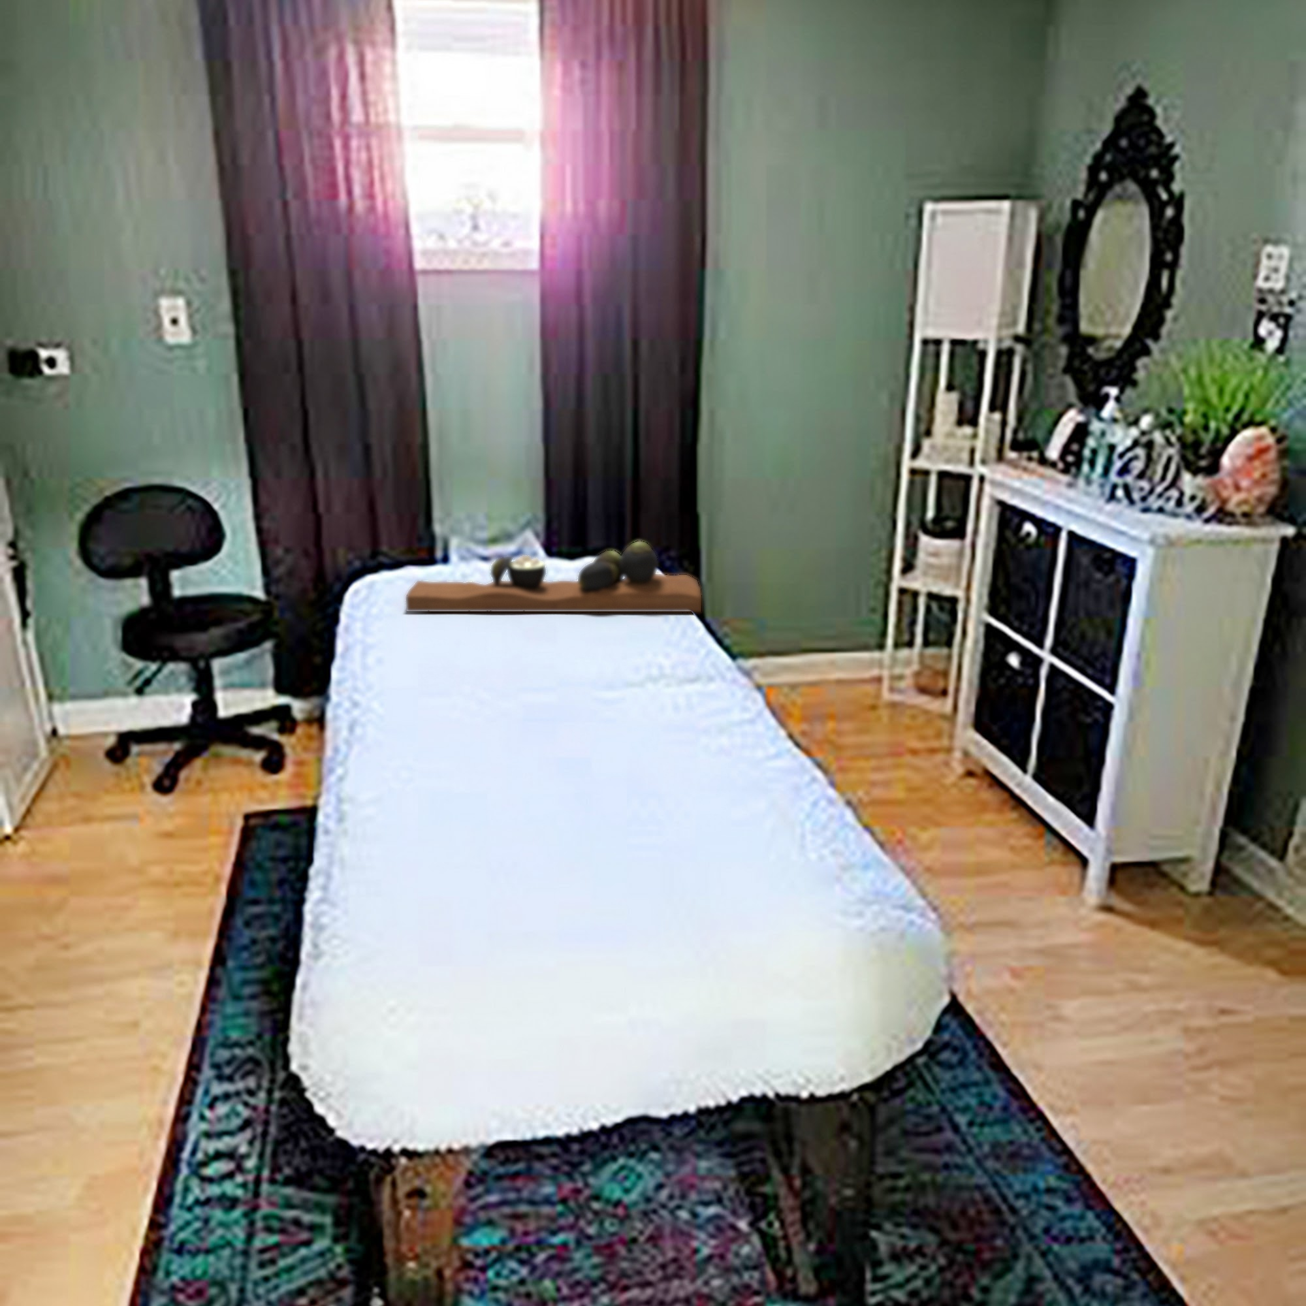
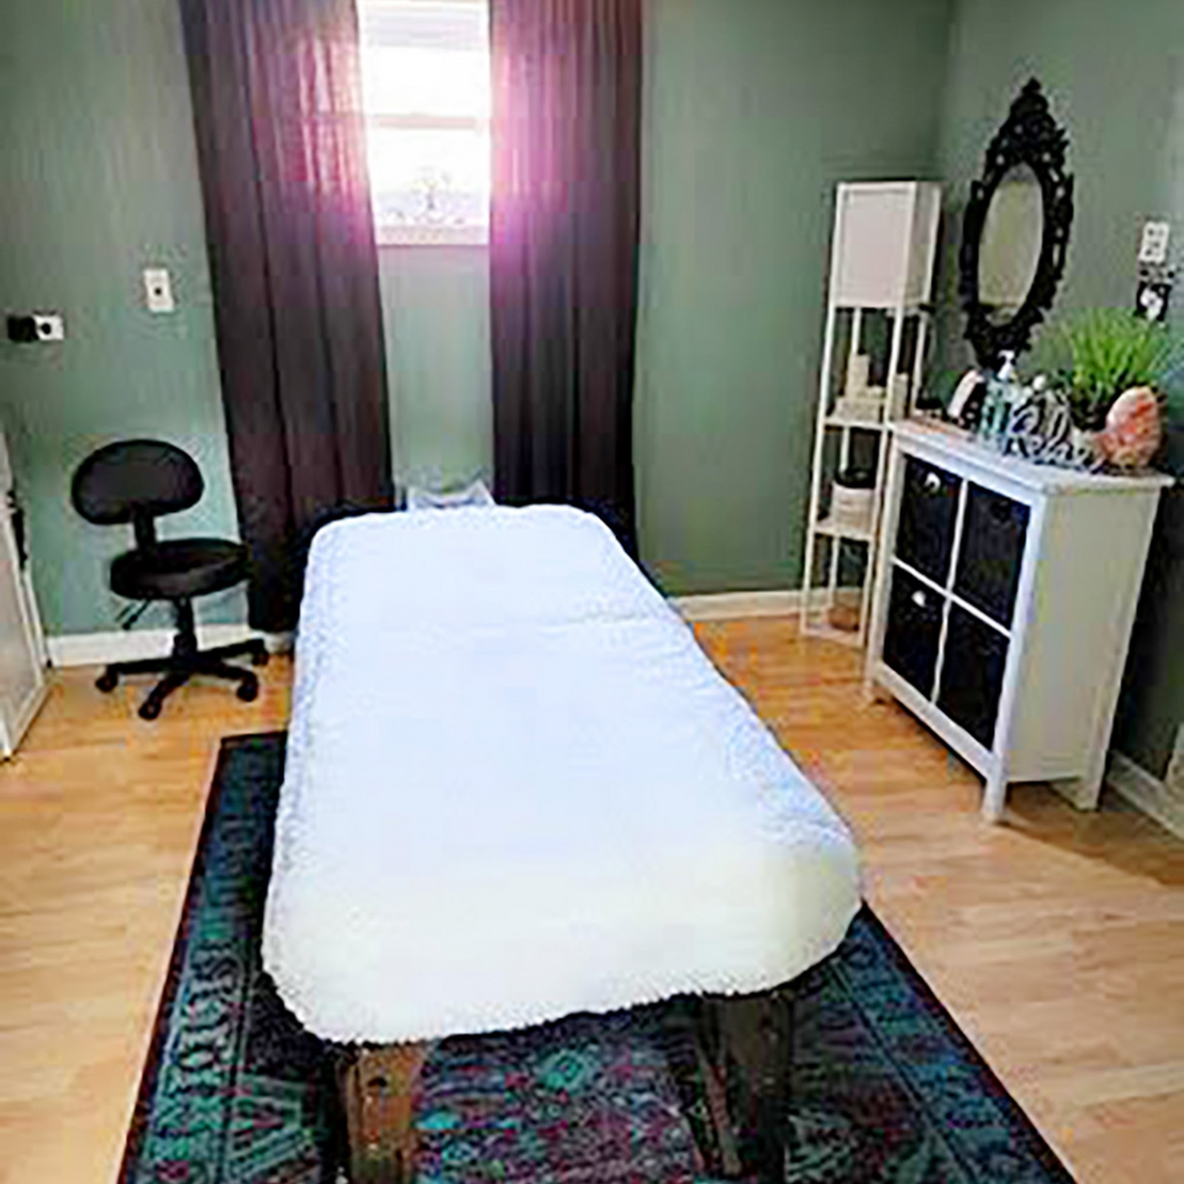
- decorative tray (545, 570)
